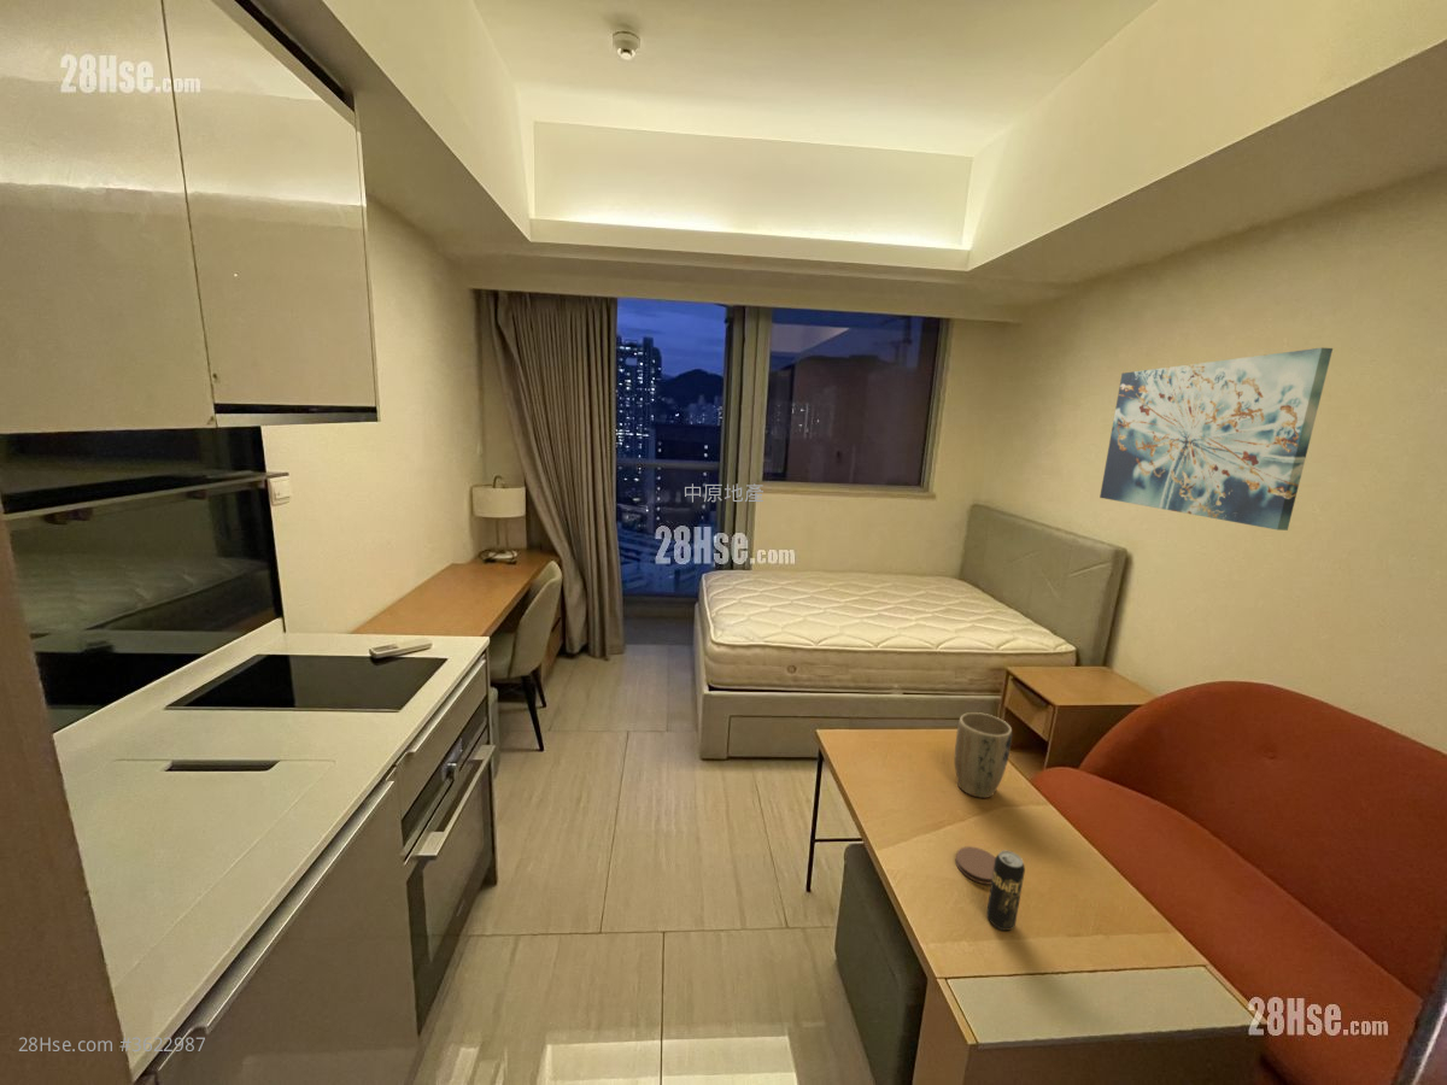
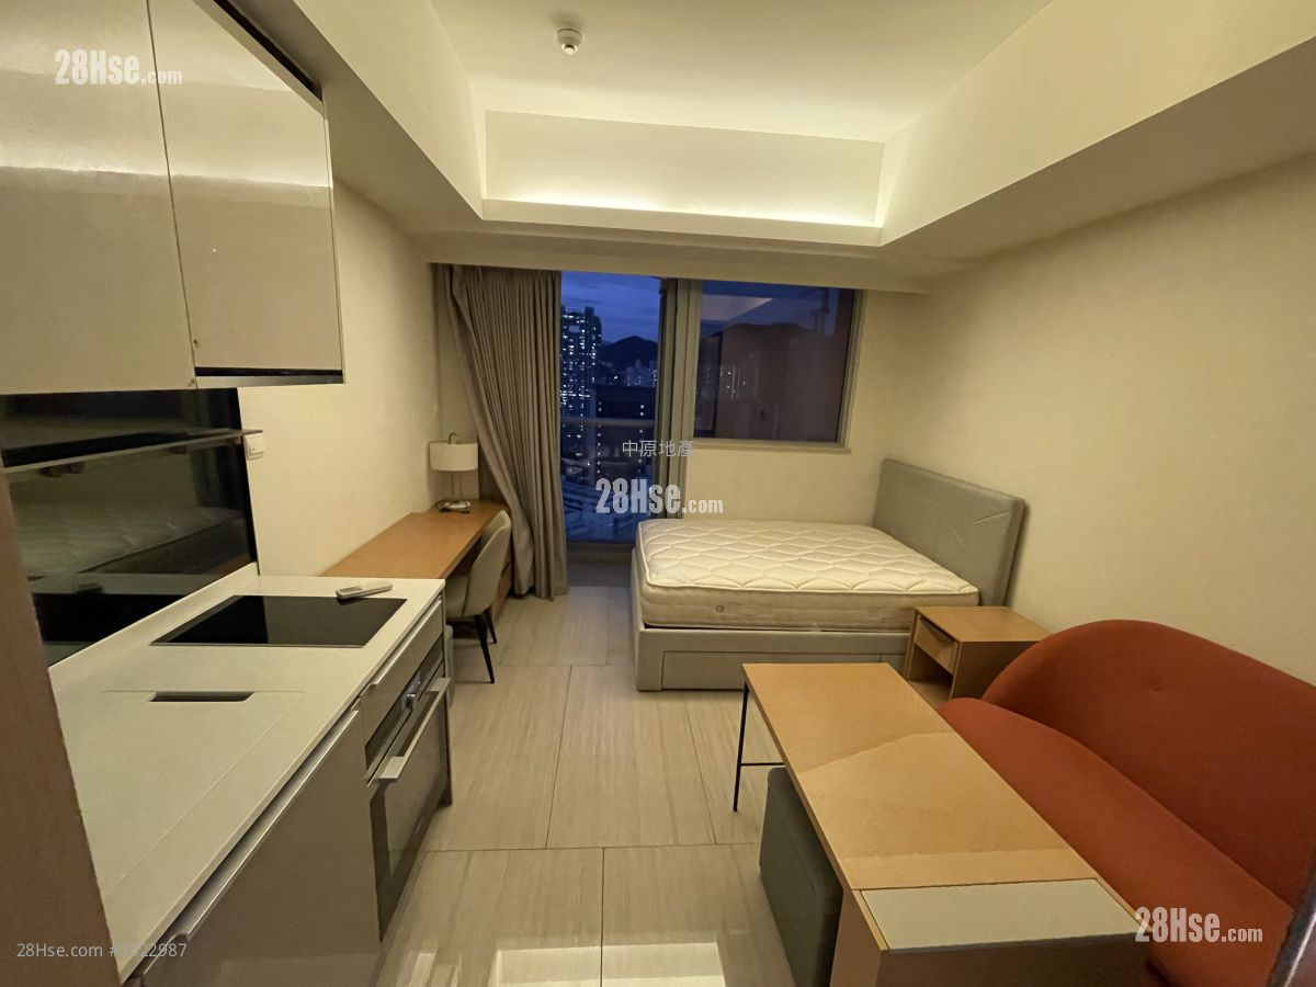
- beverage can (1006, 887)
- wall art (1190, 439)
- coaster (978, 864)
- plant pot (980, 756)
